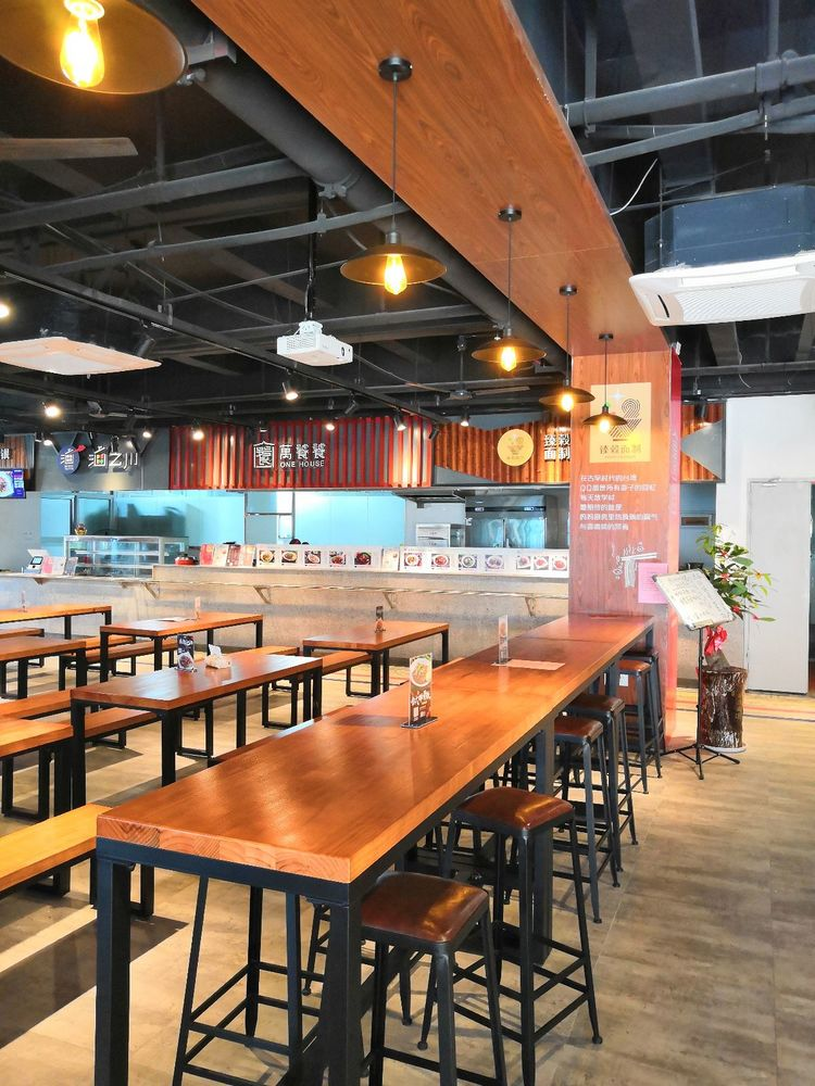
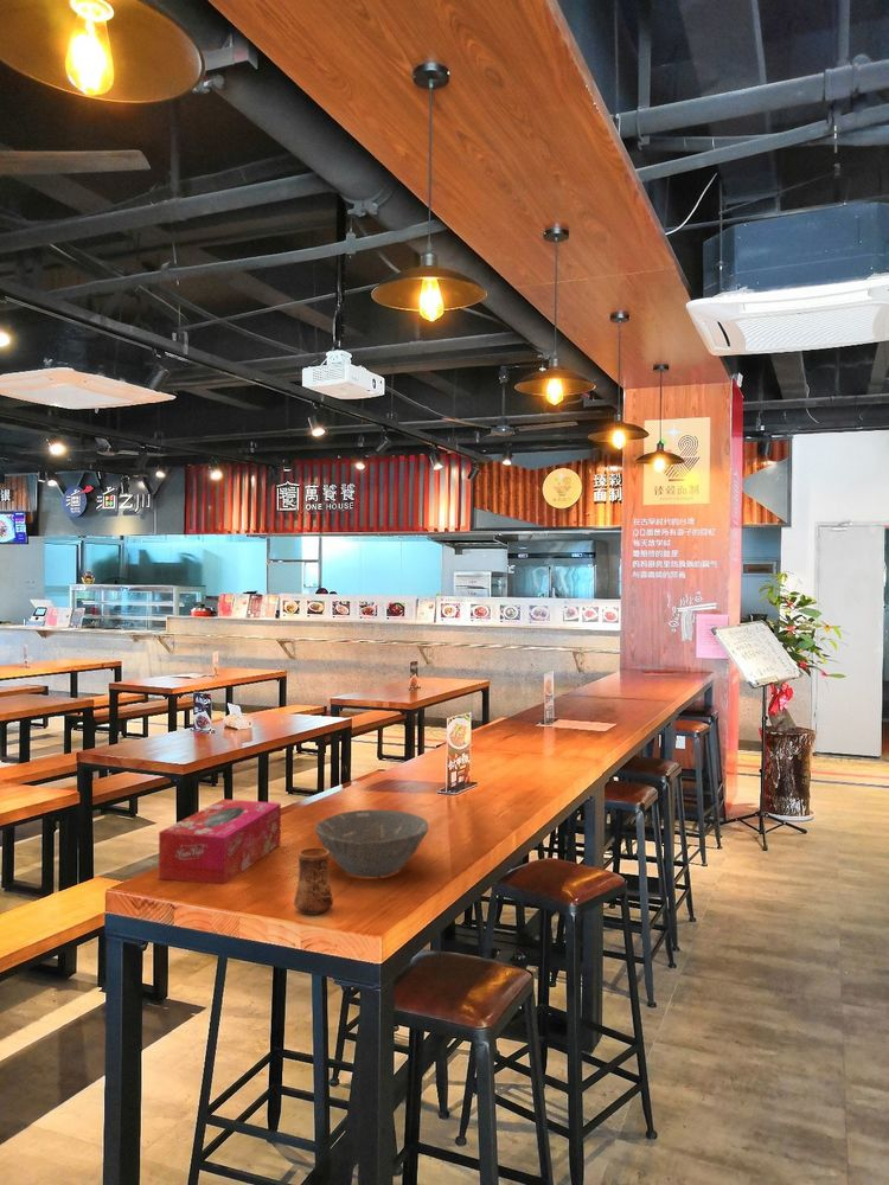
+ tissue box (223, 838)
+ cup (313, 880)
+ bowl (371, 846)
